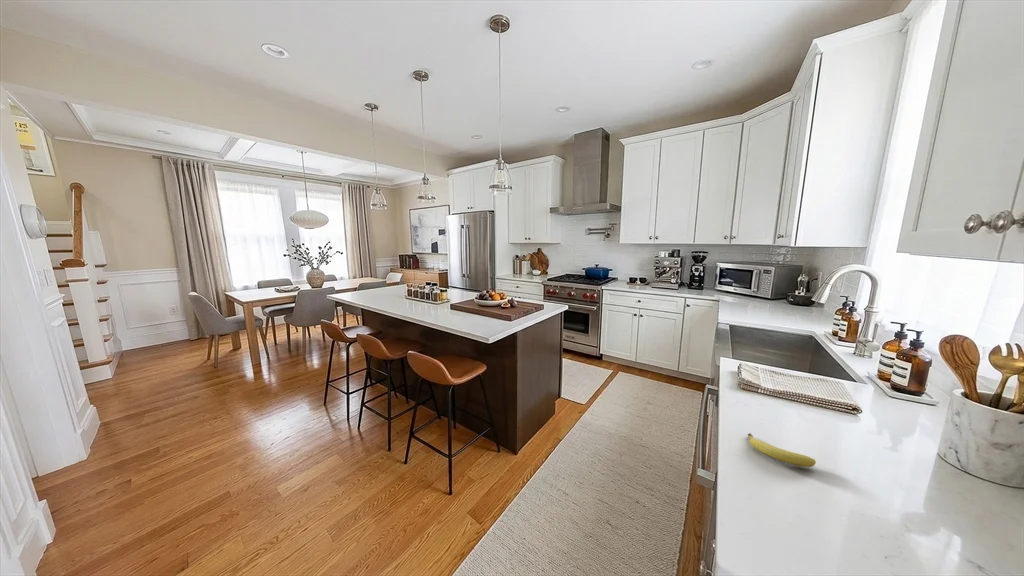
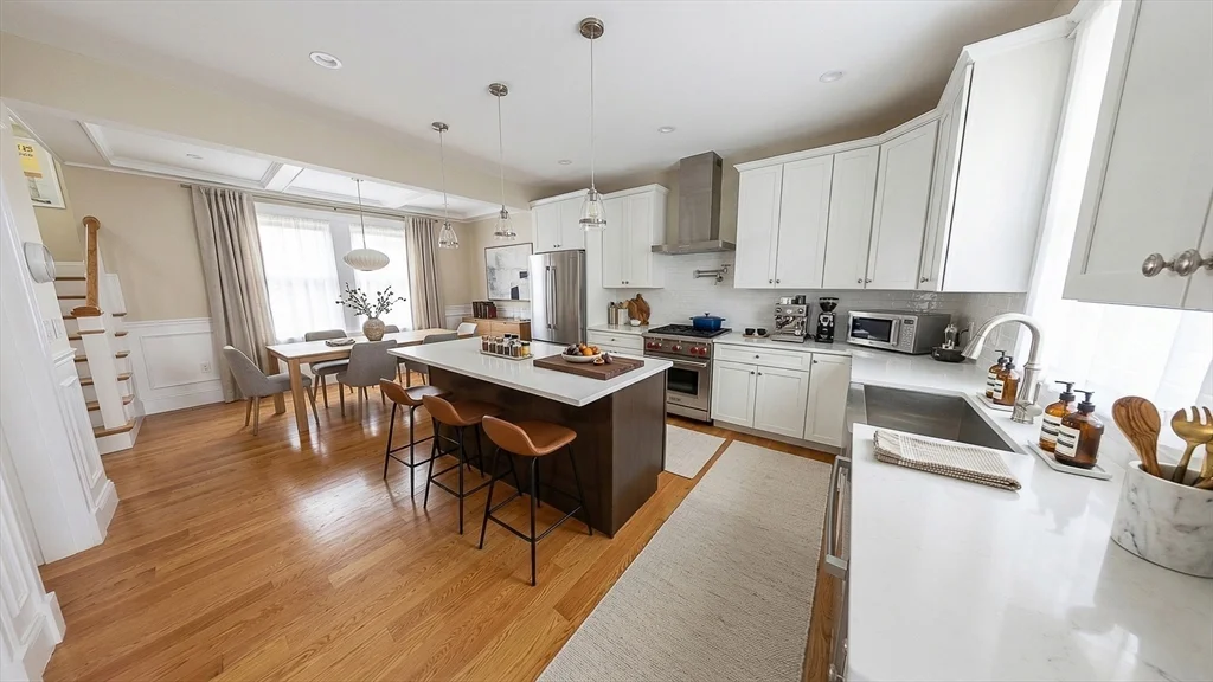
- fruit (776, 448)
